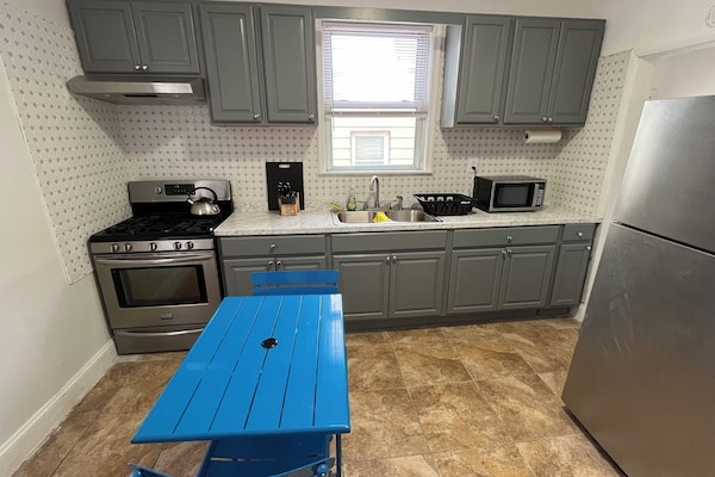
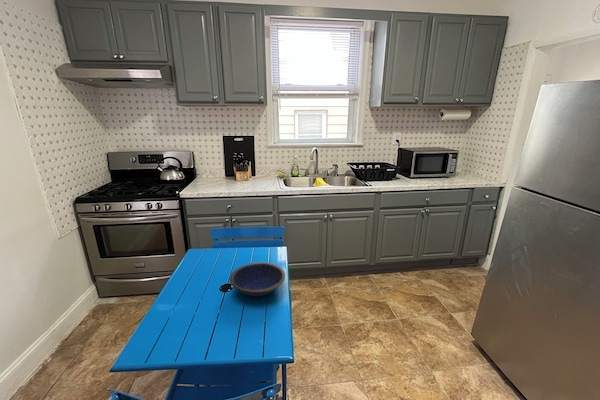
+ bowl (258, 282)
